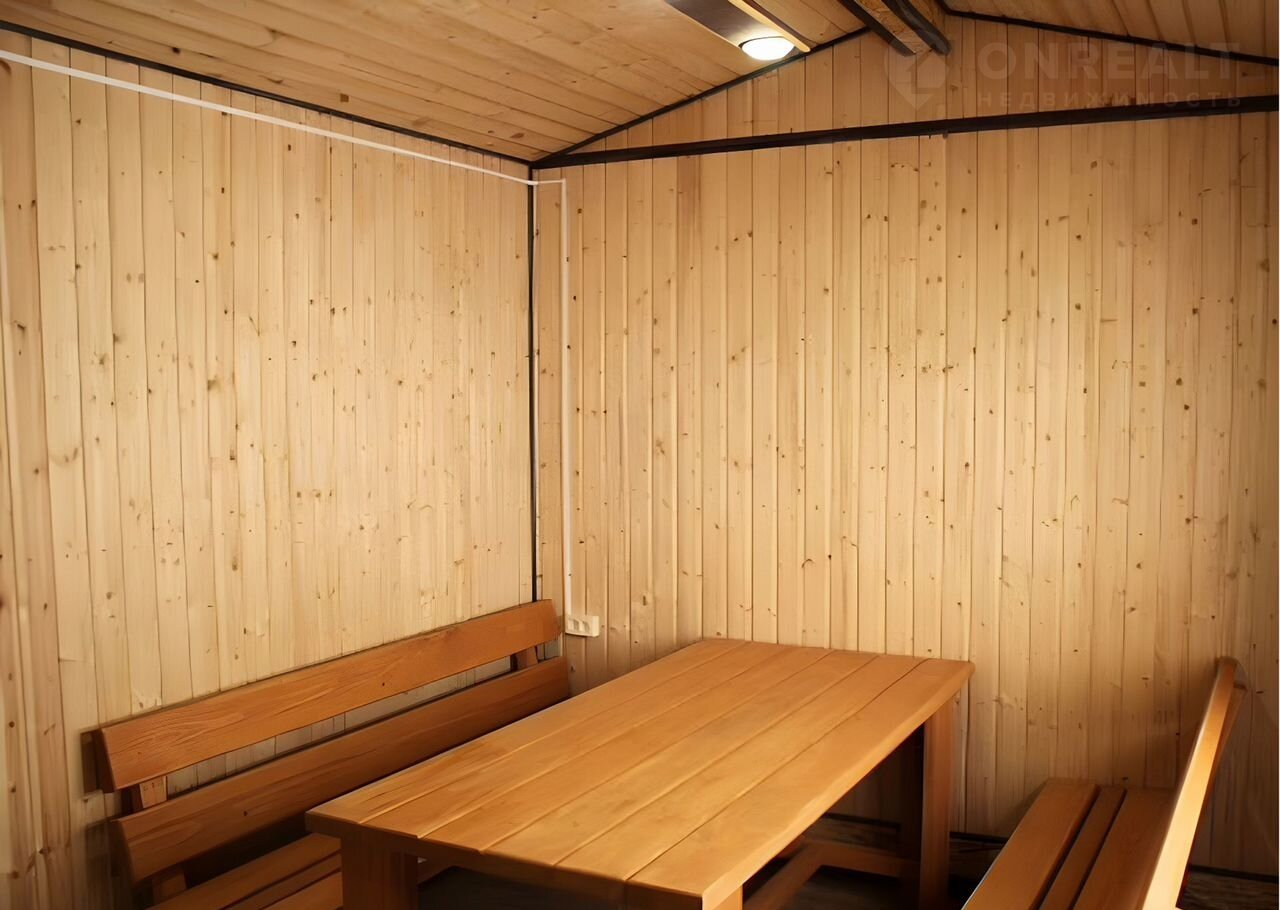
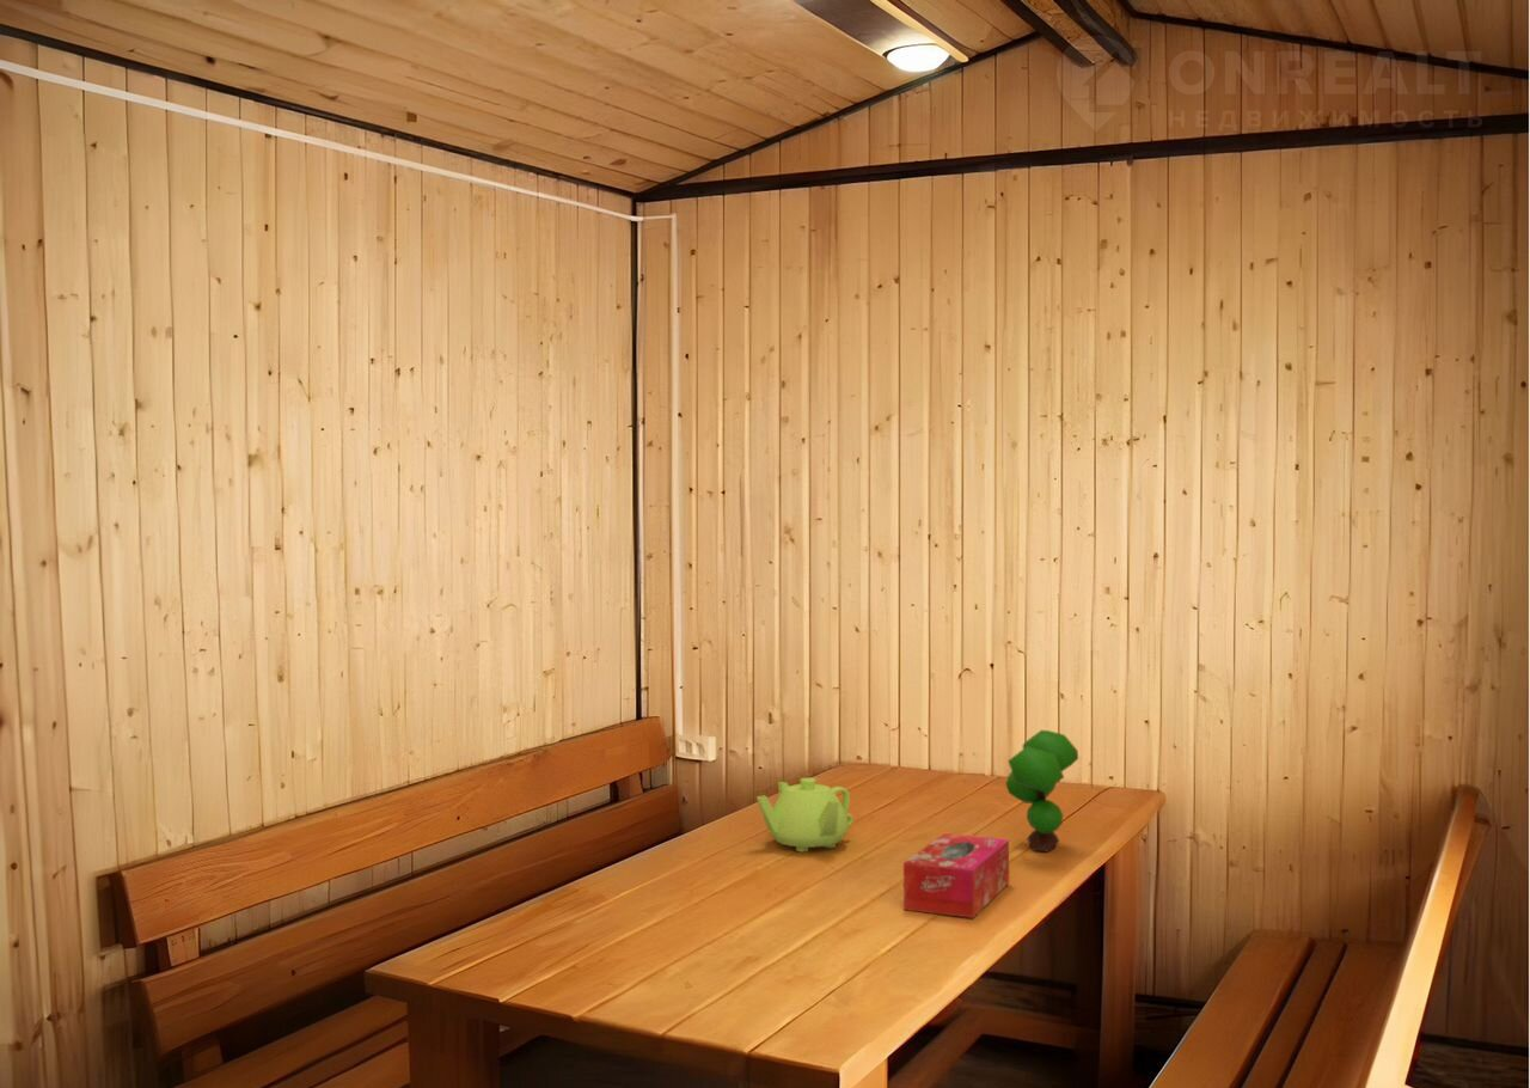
+ teapot (806, 812)
+ tissue box (957, 873)
+ plant (1040, 791)
